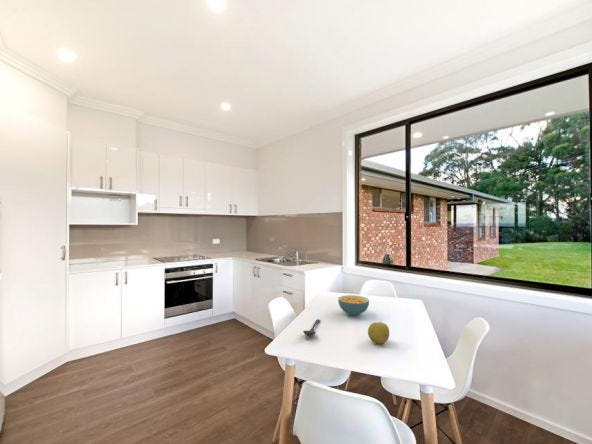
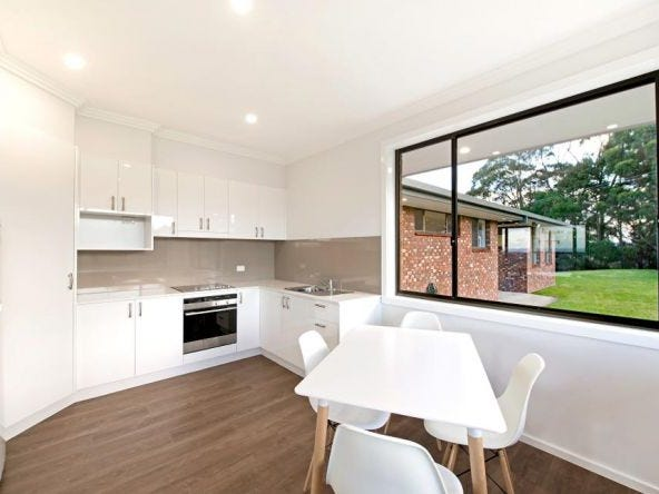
- cereal bowl (353, 306)
- fruit (378, 332)
- stirrer (313, 325)
